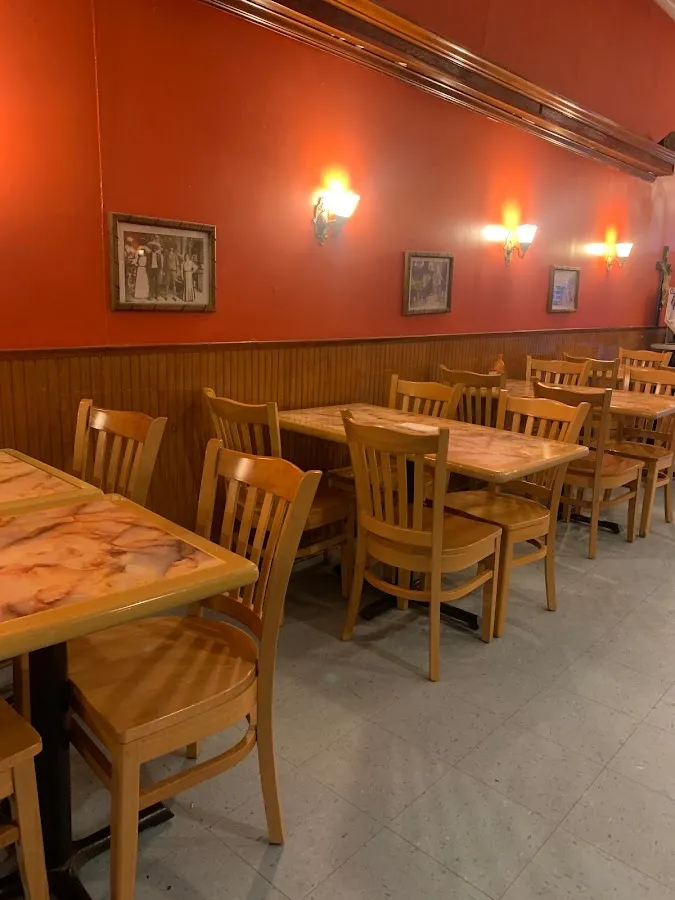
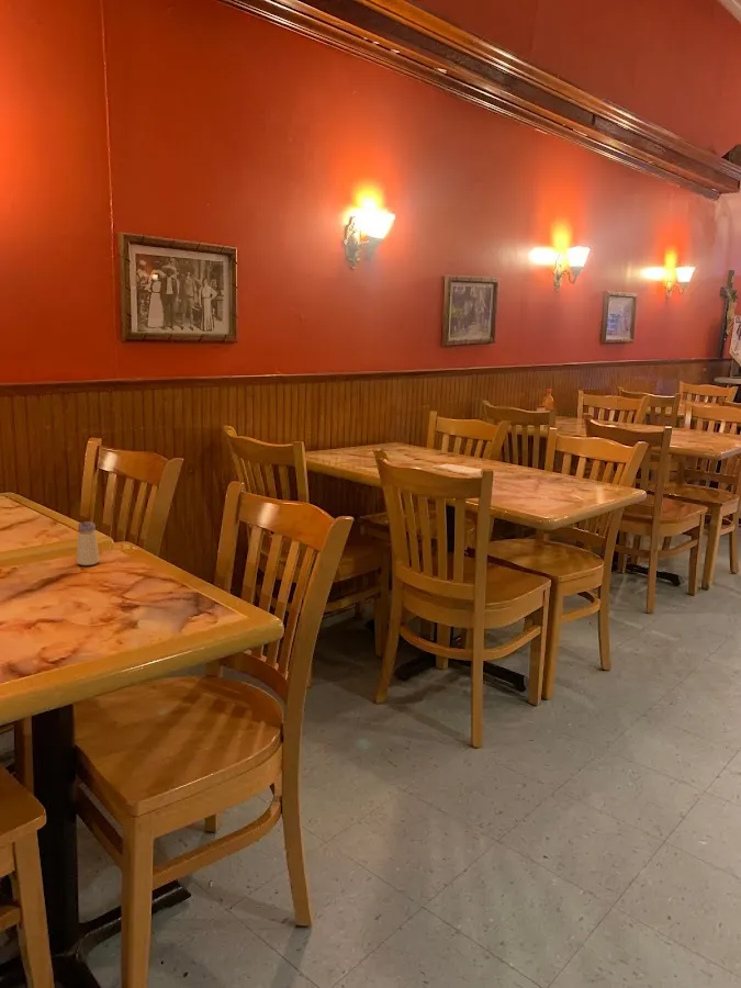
+ saltshaker (87, 542)
